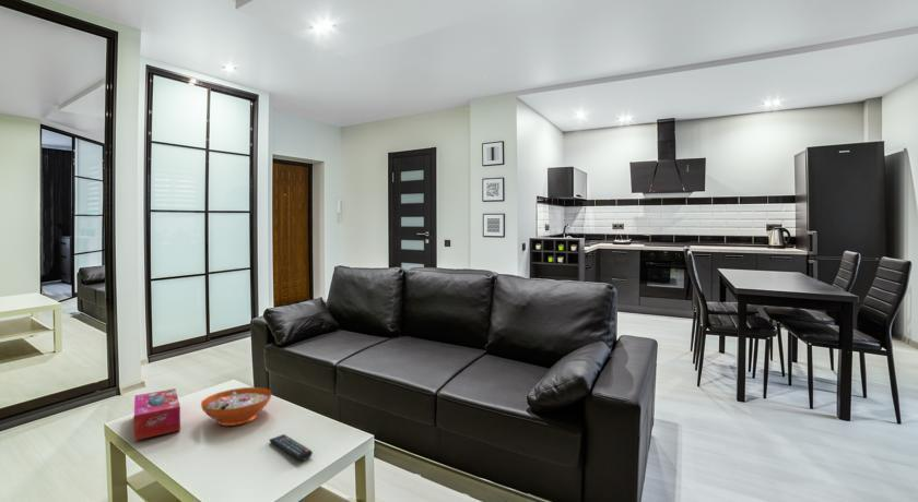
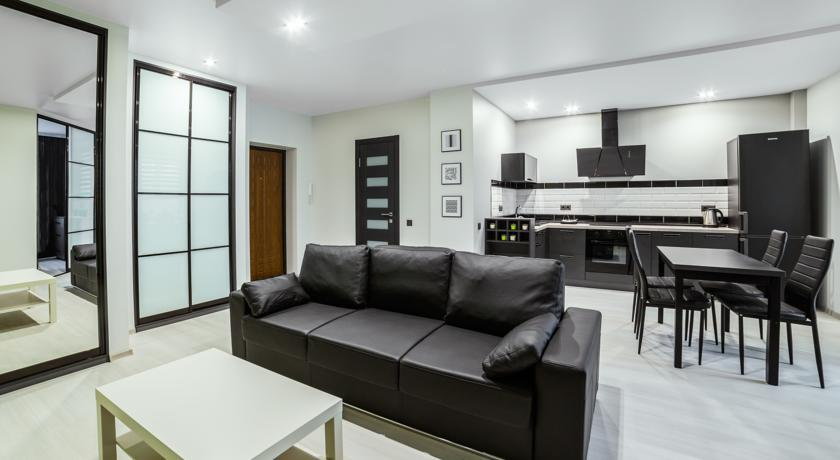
- remote control (290, 446)
- decorative bowl (237, 407)
- tissue box (156, 411)
